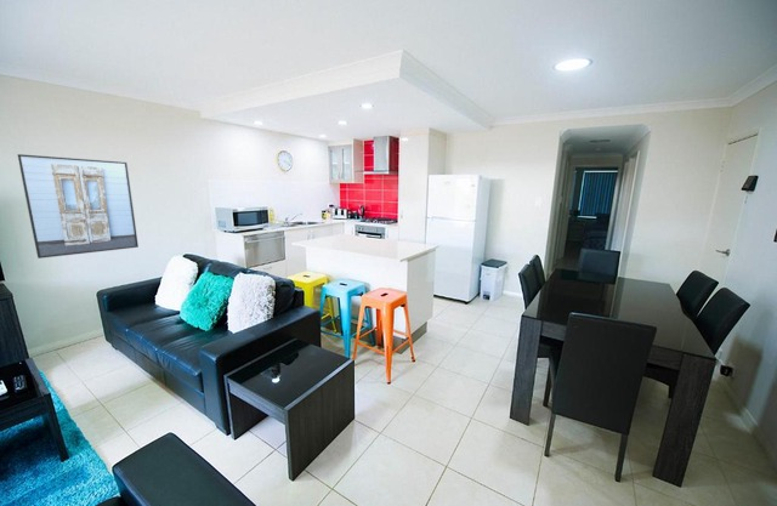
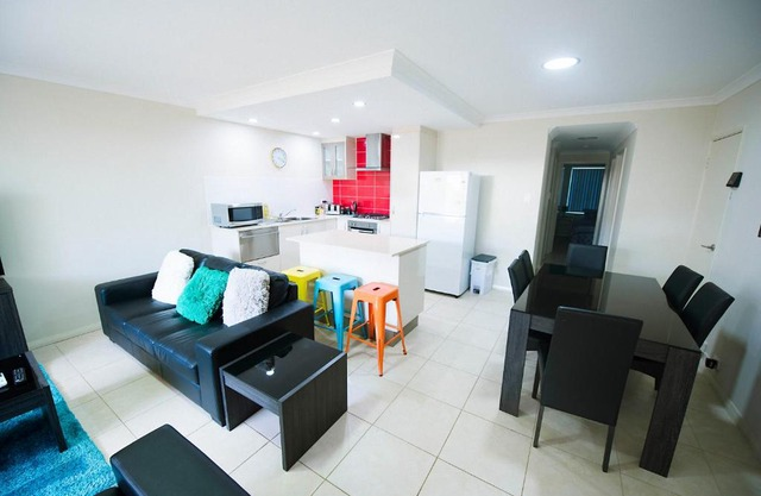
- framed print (85, 206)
